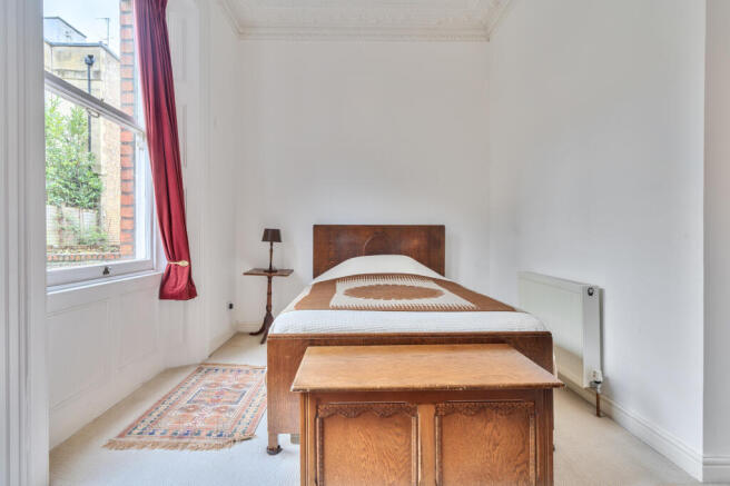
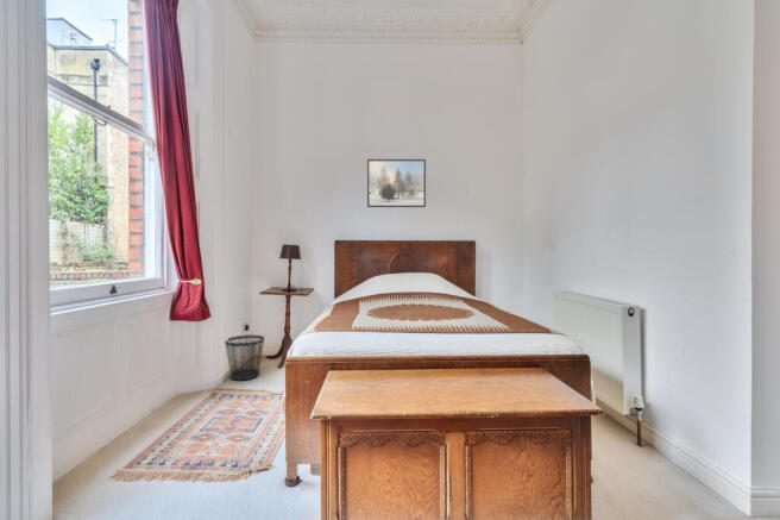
+ wastebasket (245, 357)
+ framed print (396, 183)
